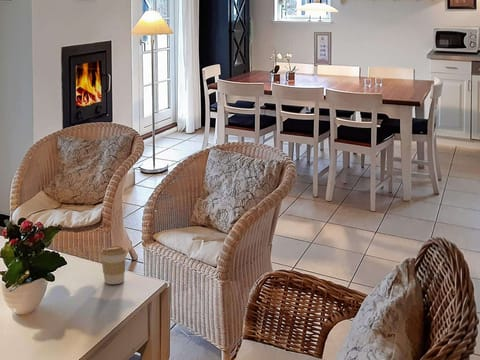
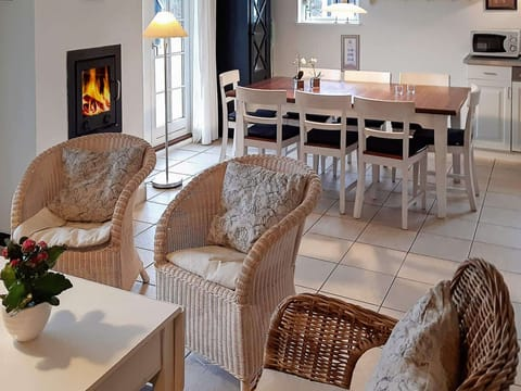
- coffee cup (113, 263)
